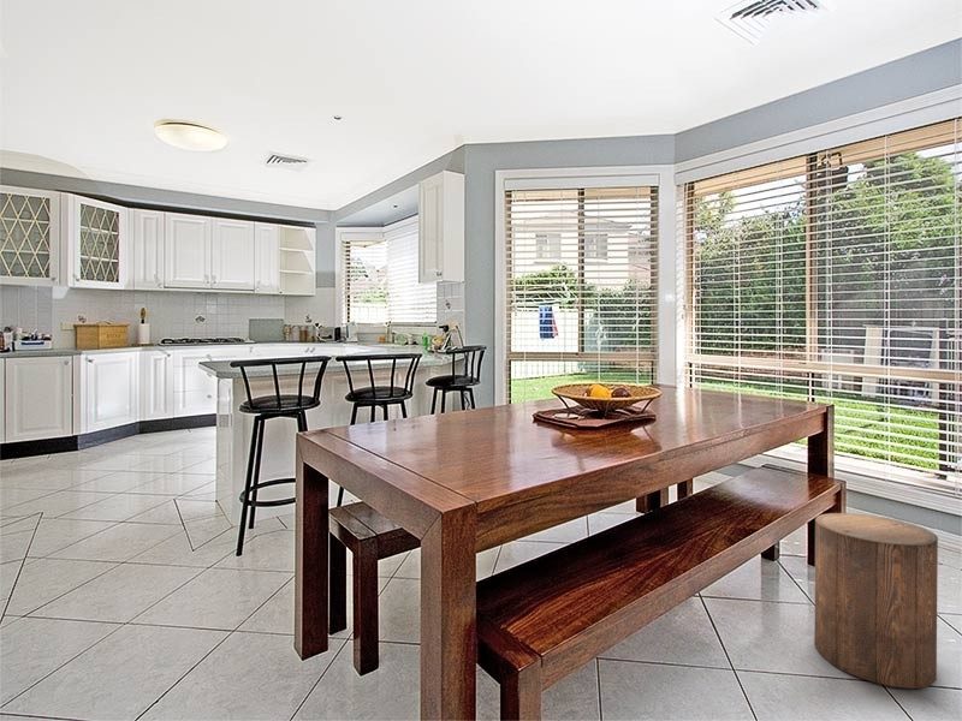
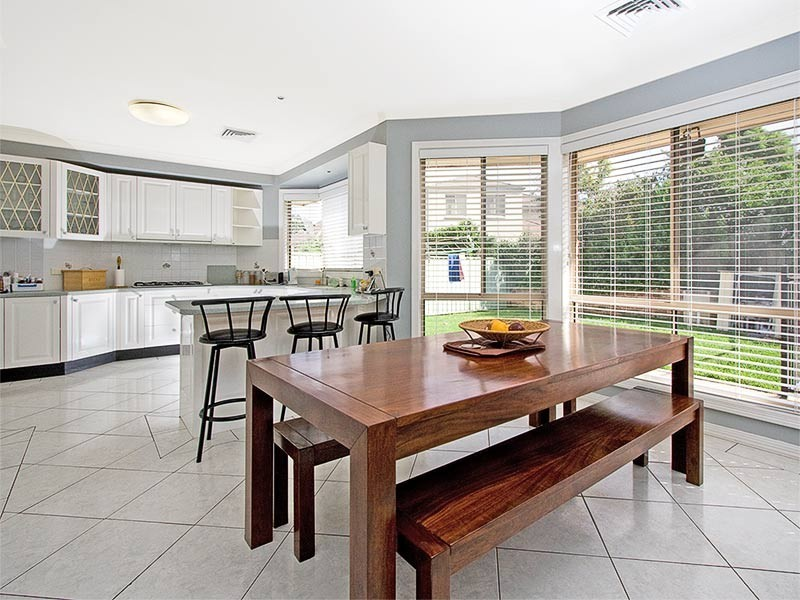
- stool (872, 592)
